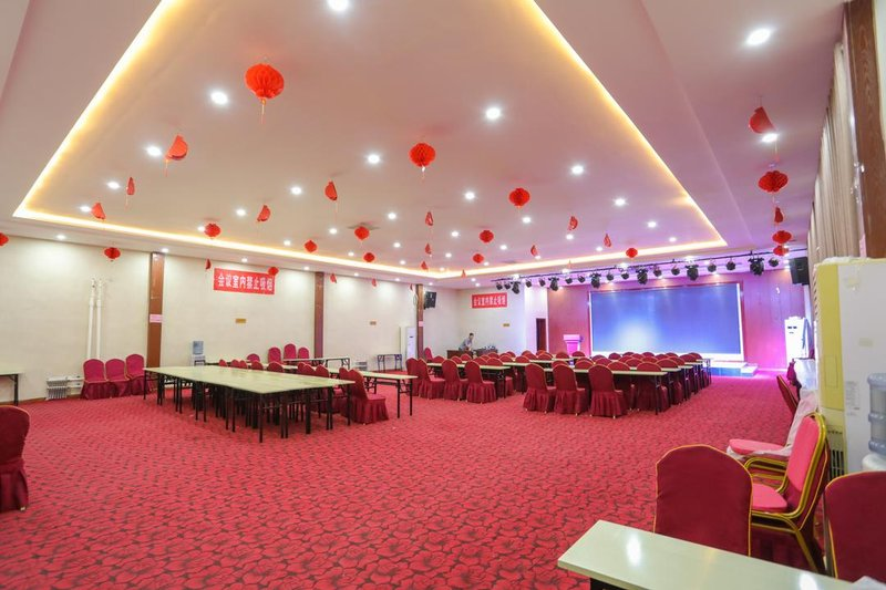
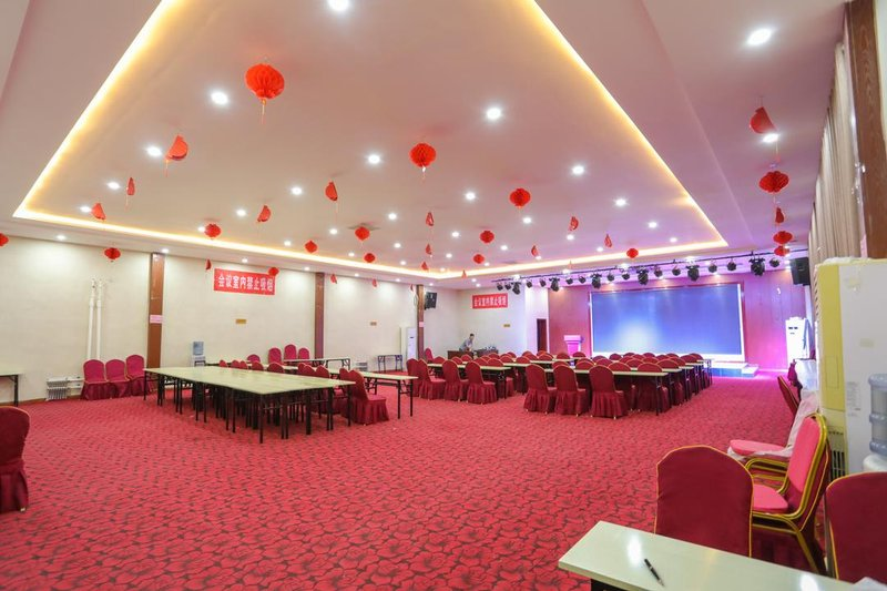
+ pen (653, 570)
